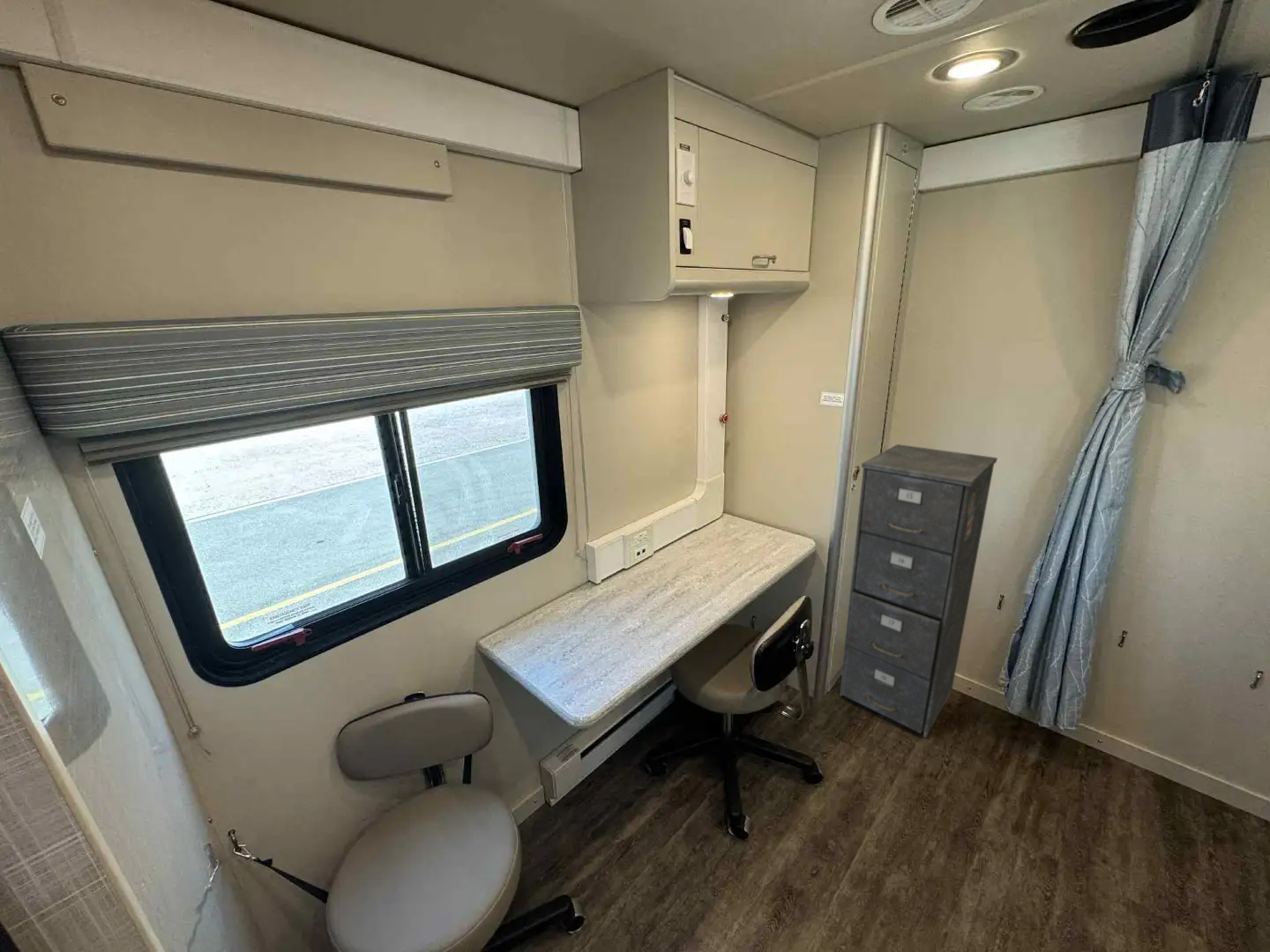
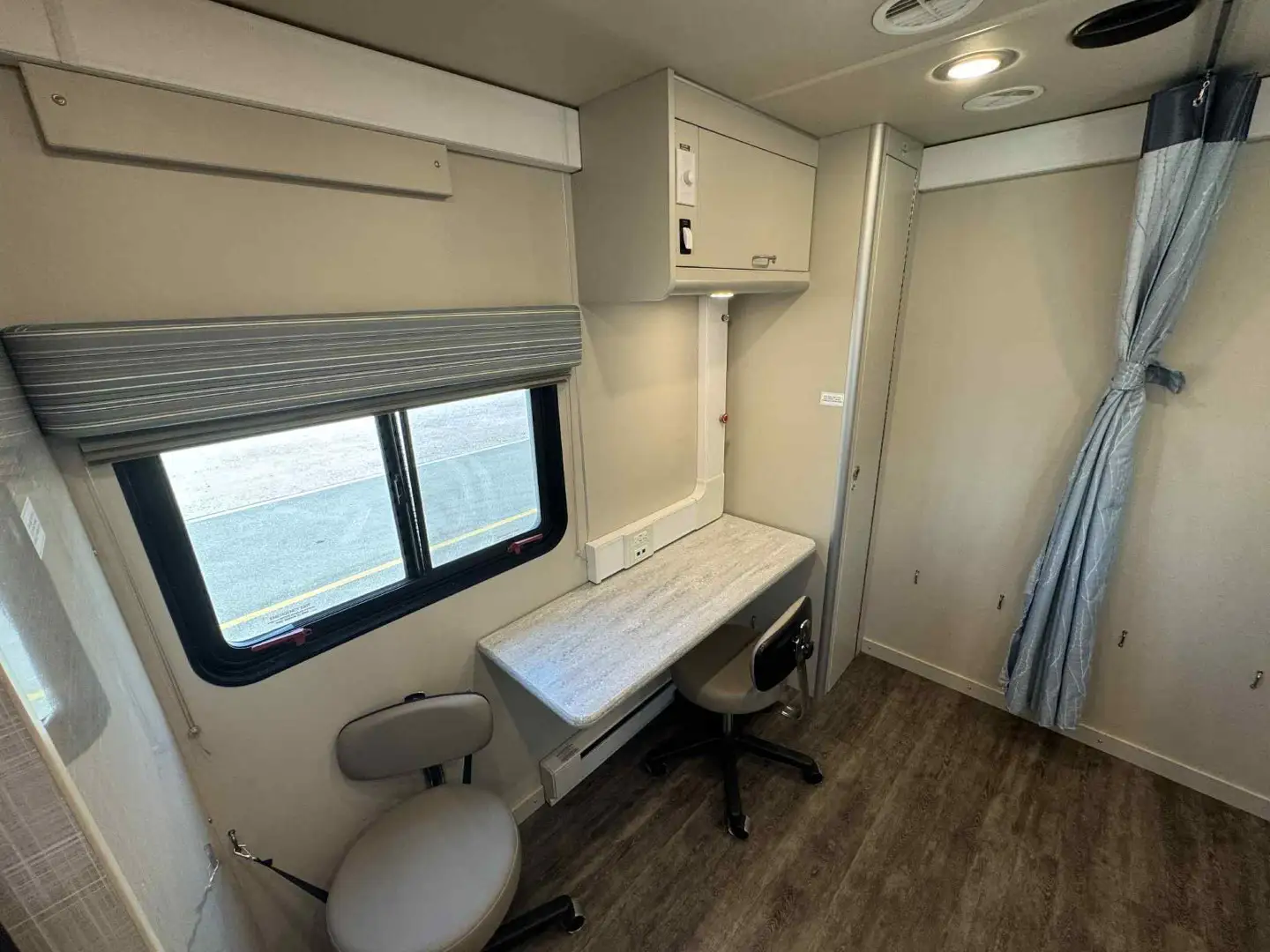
- filing cabinet (909, 587)
